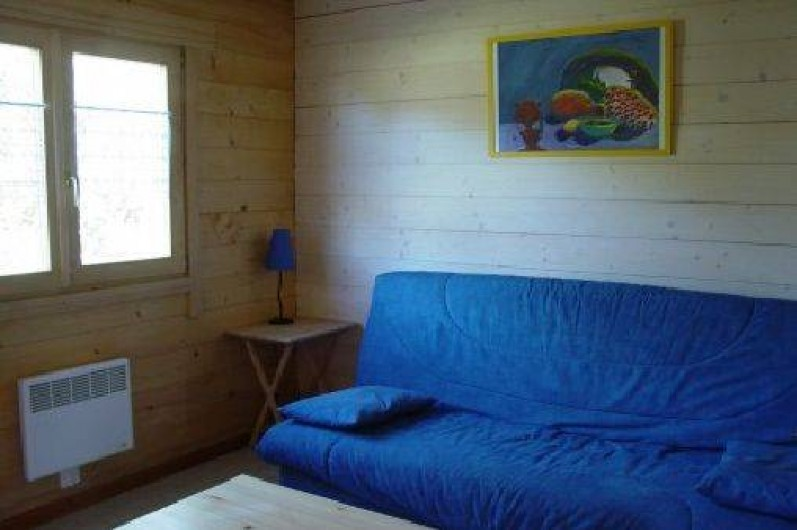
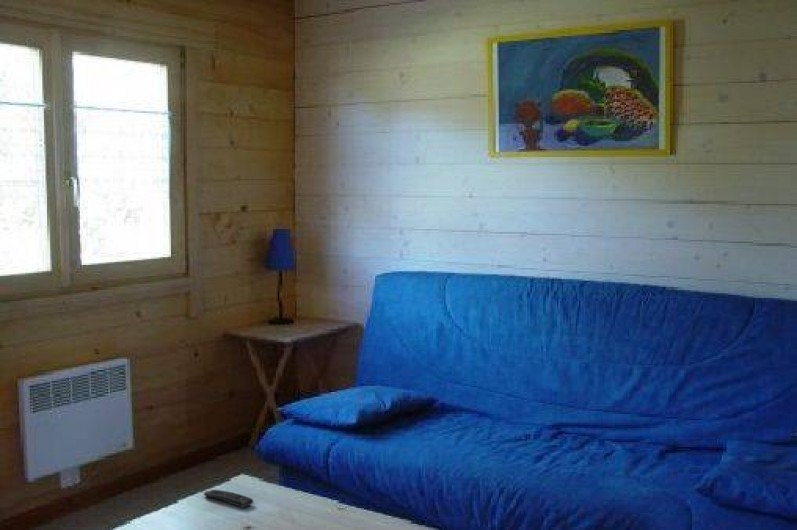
+ remote control (226, 497)
